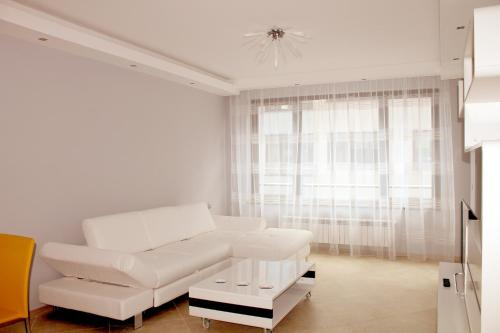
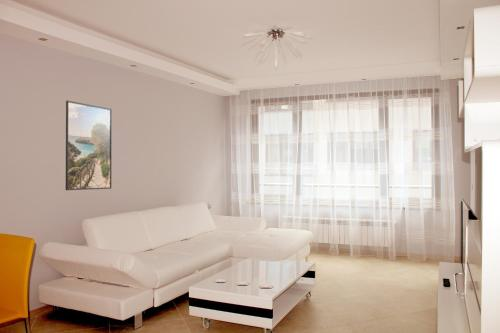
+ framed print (90, 147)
